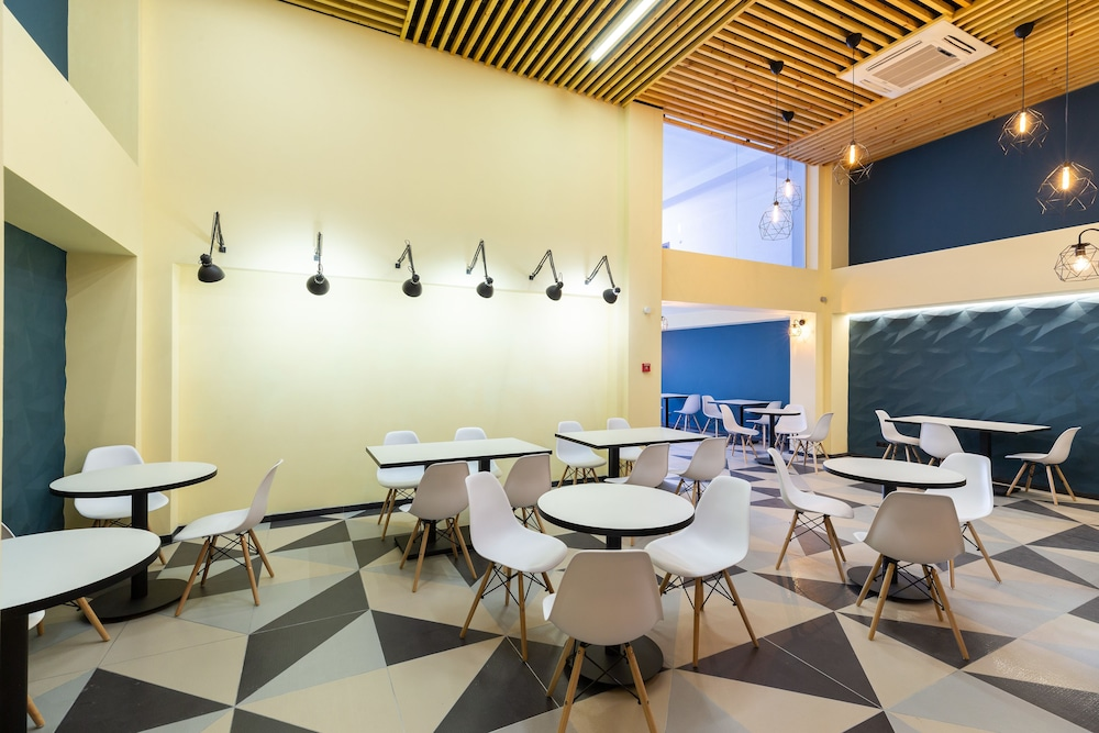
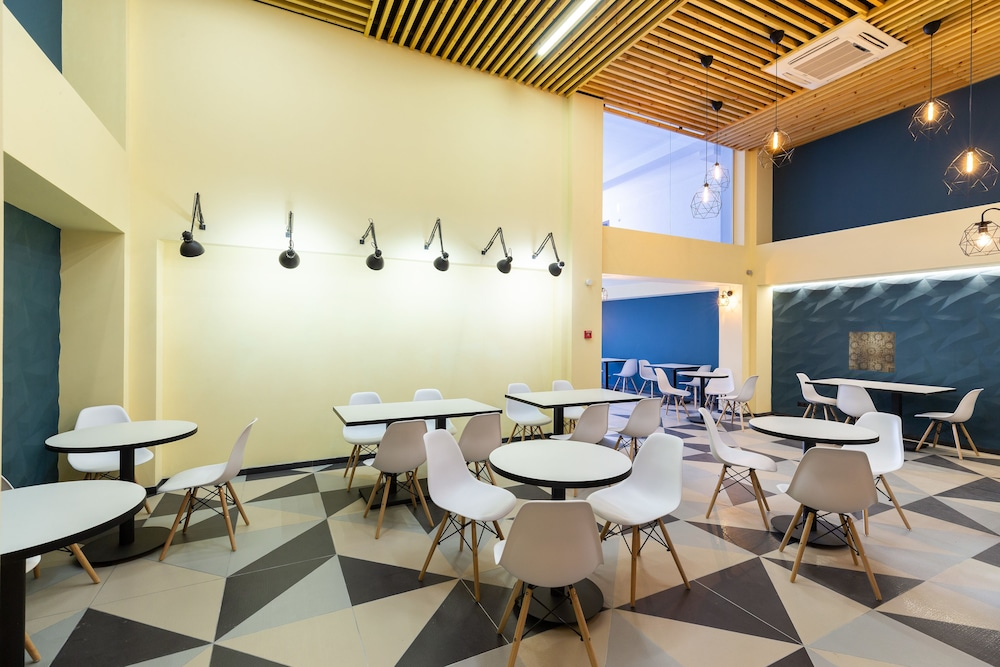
+ wall art (871, 351)
